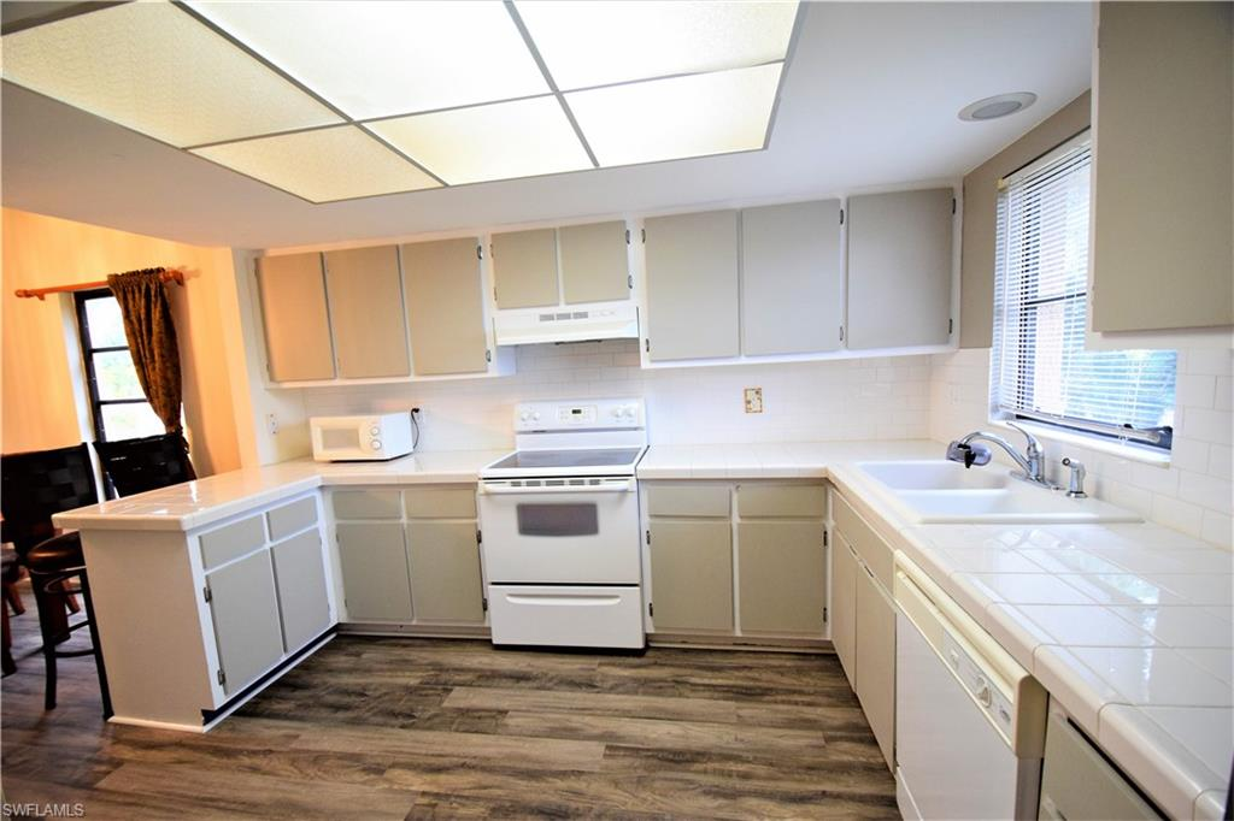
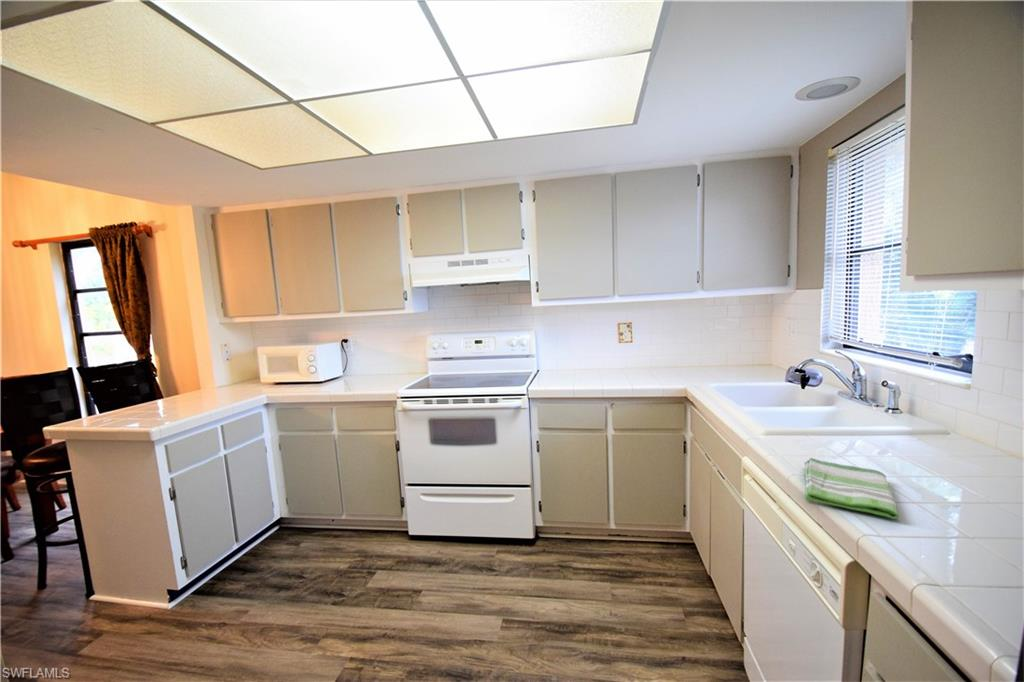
+ dish towel (846, 484)
